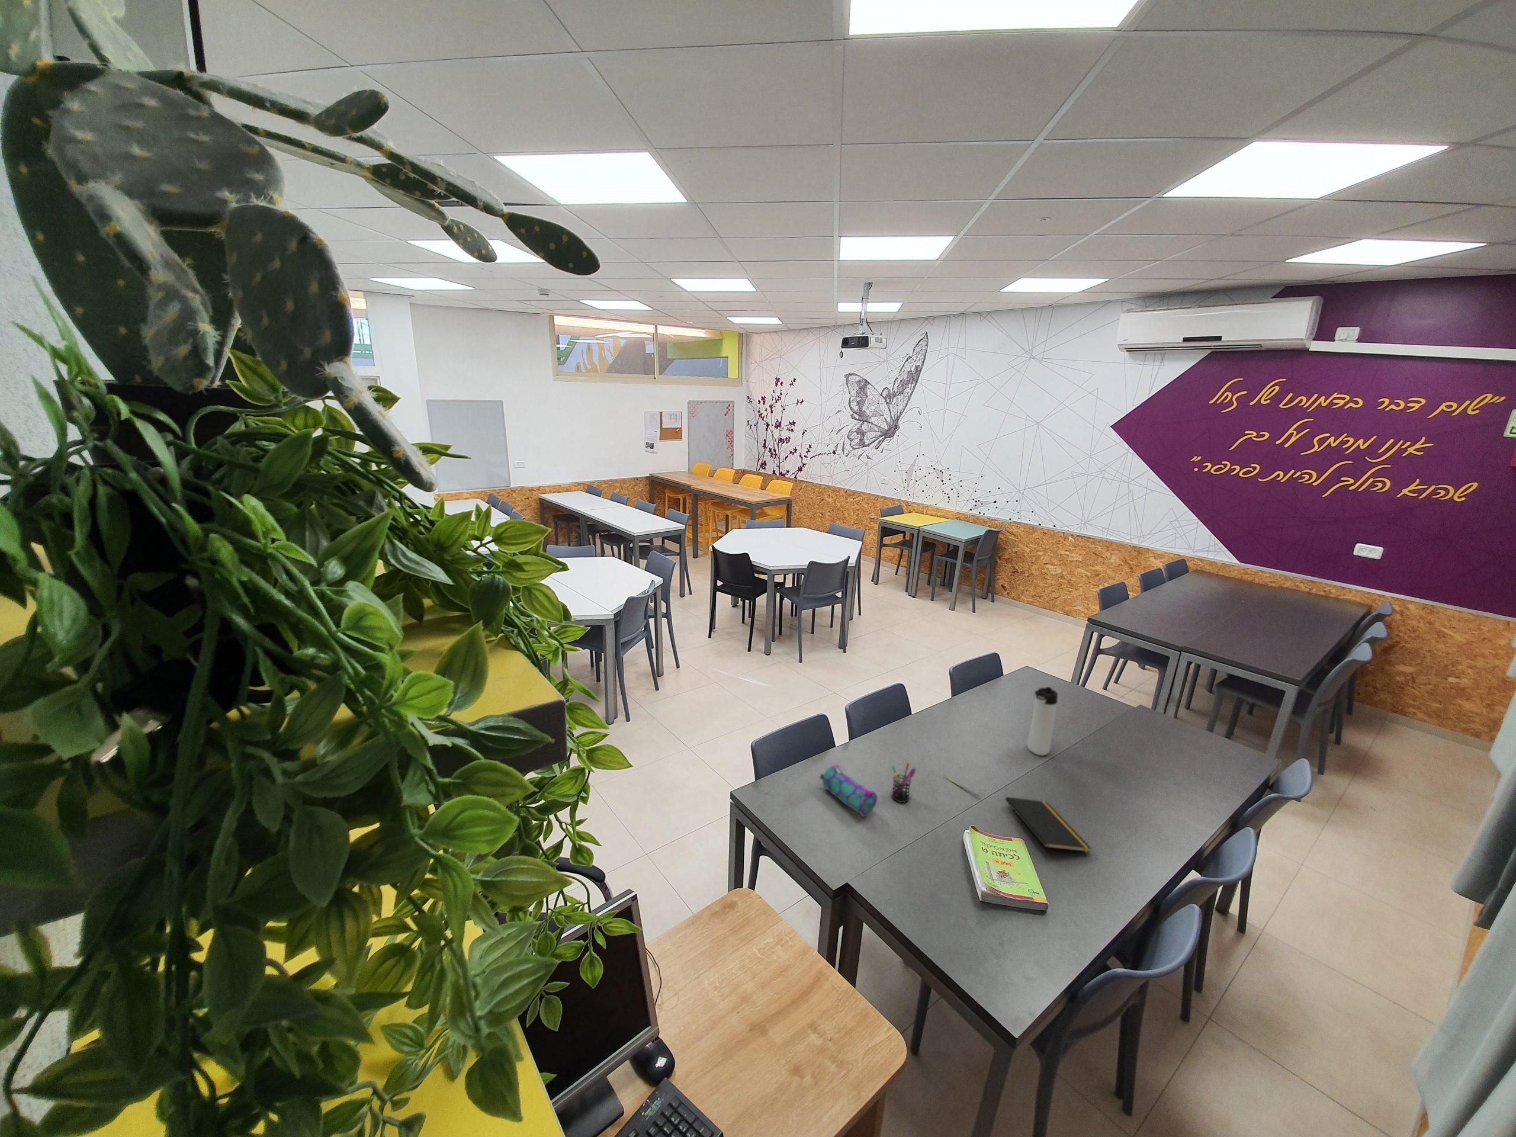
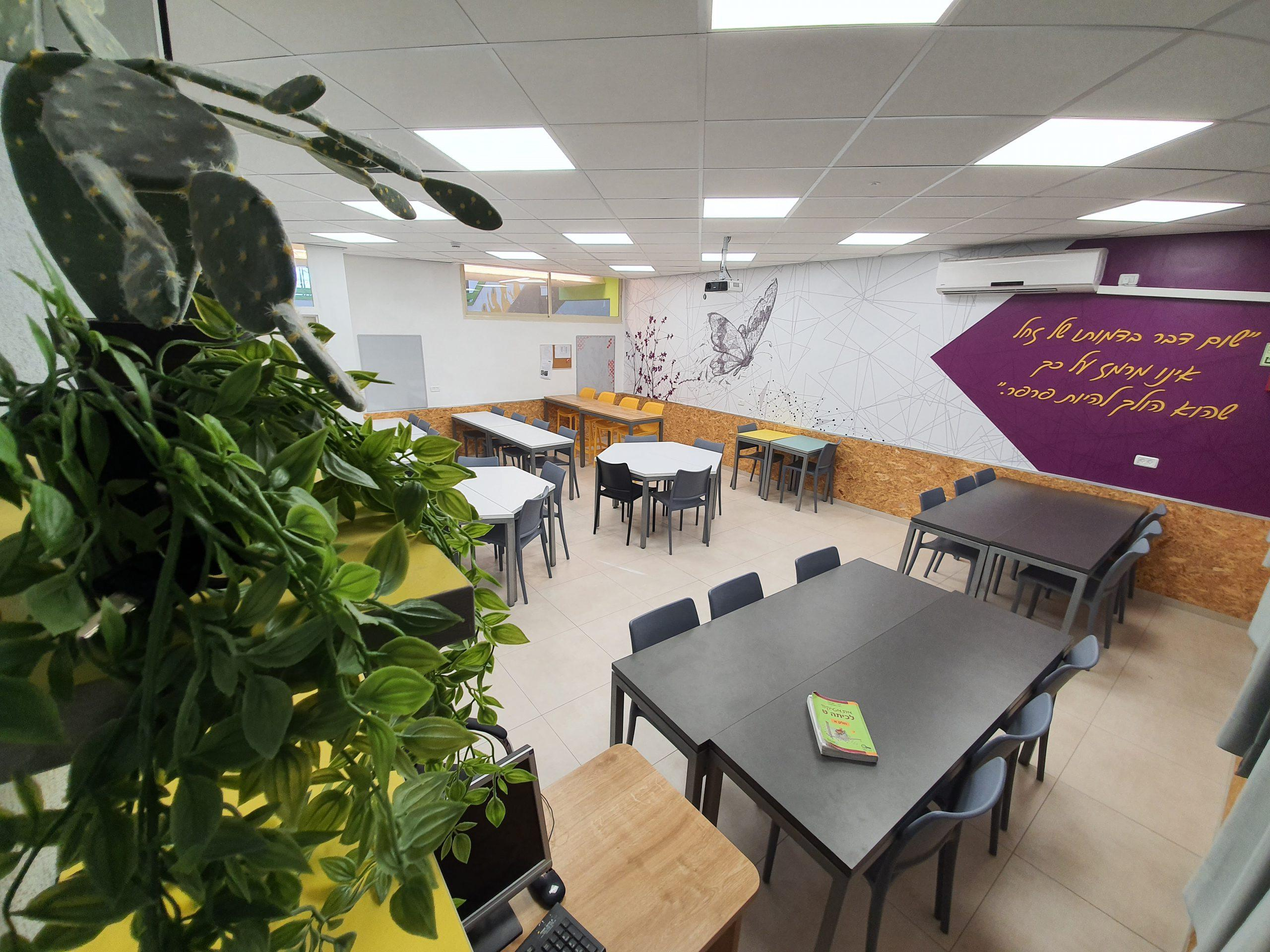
- pencil case (849, 788)
- thermos bottle (1041, 721)
- pen holder (901, 781)
- notepad (1046, 823)
- pen (961, 786)
